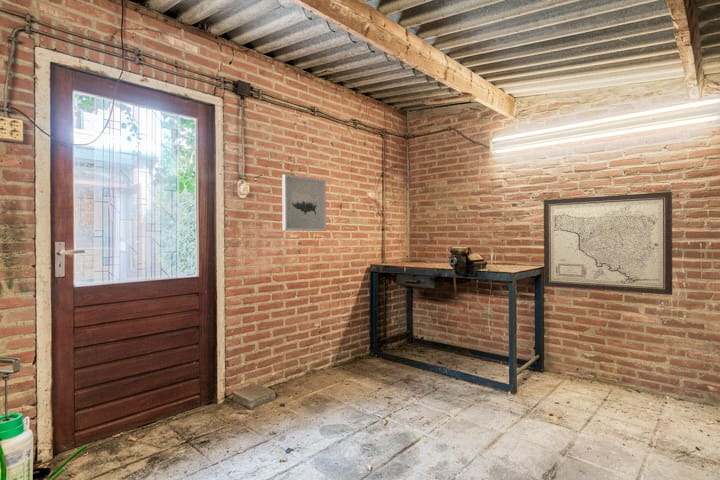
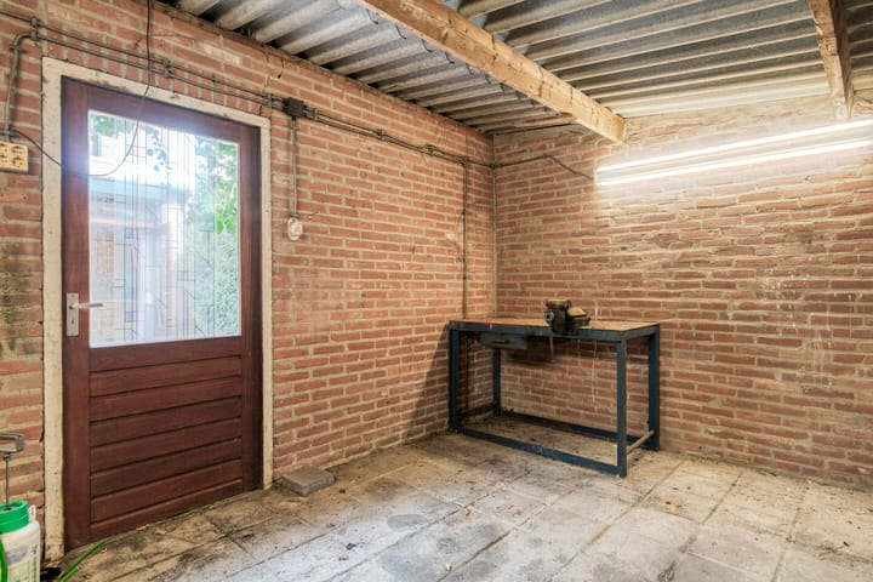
- wall art (305, 204)
- wall art (602, 243)
